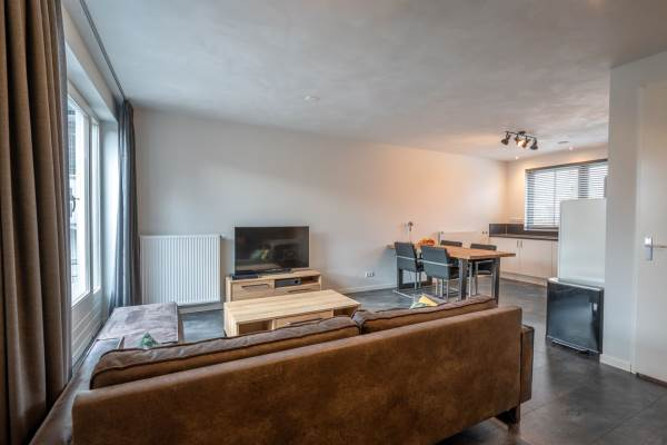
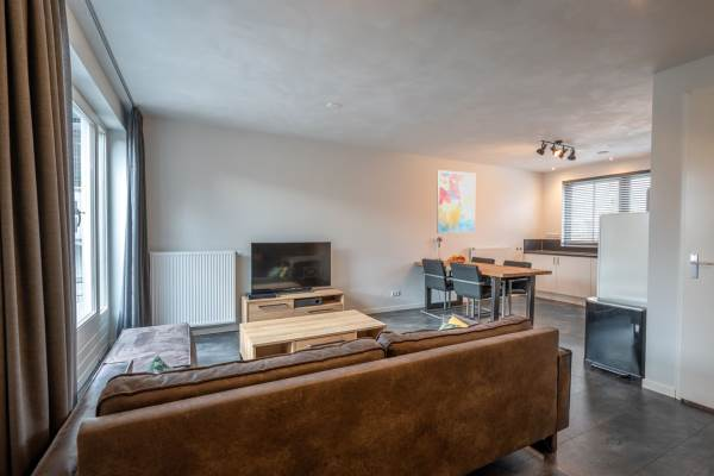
+ wall art (456, 202)
